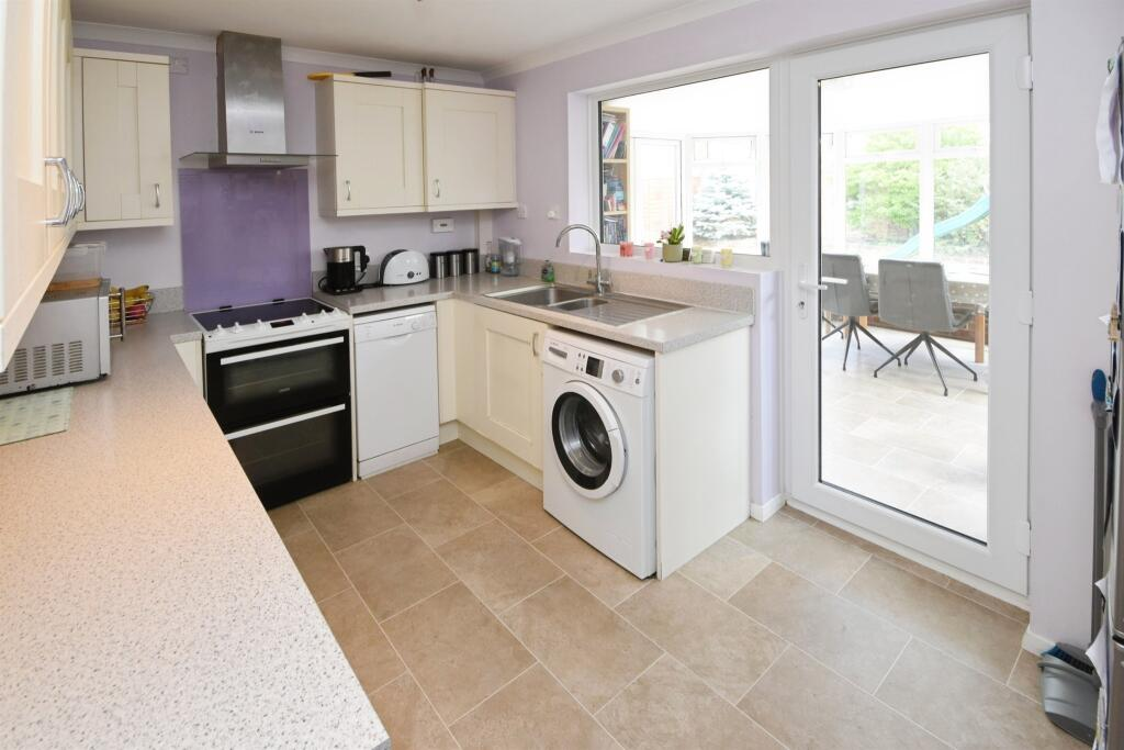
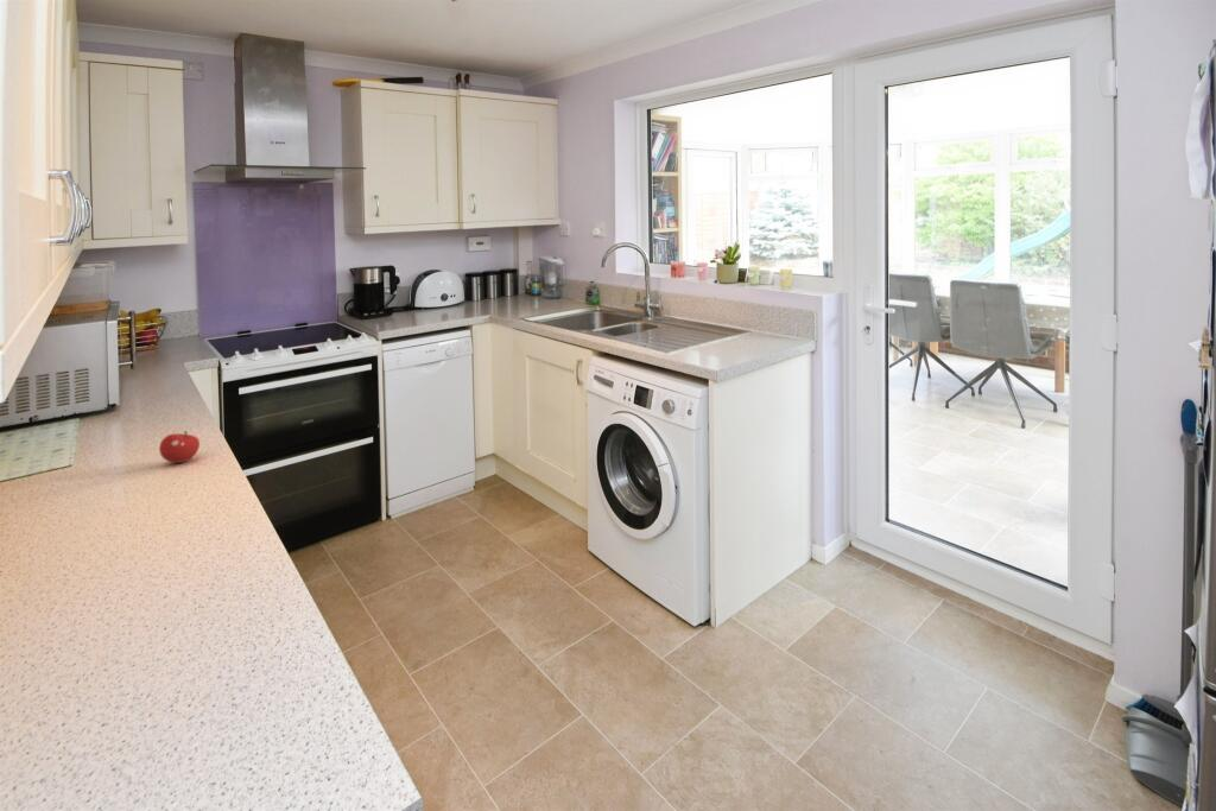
+ fruit (179, 446)
